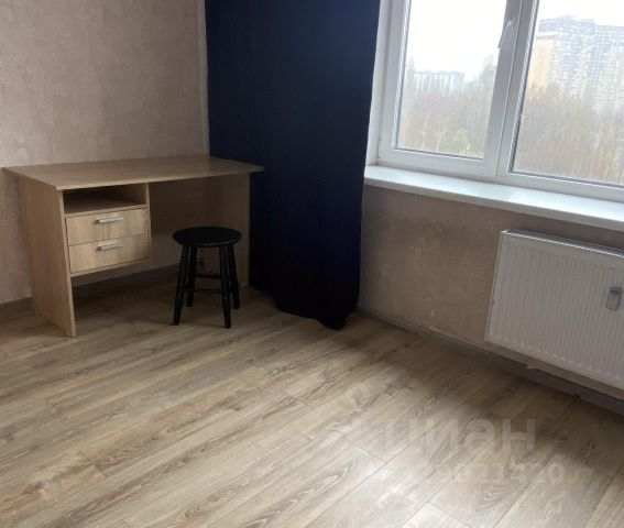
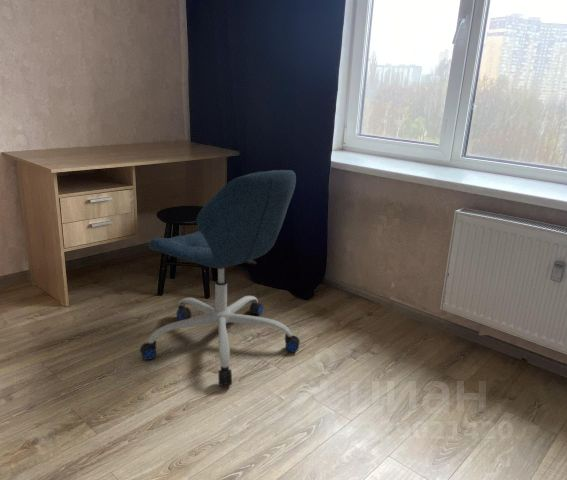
+ office chair (219, 256)
